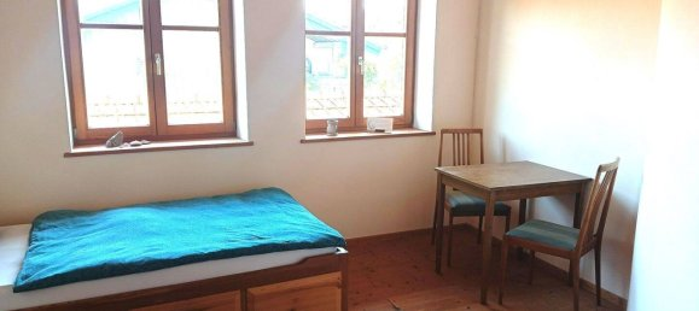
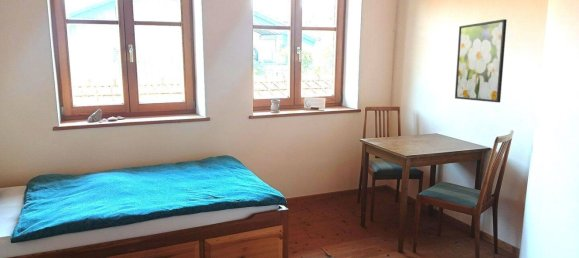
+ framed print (478, 62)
